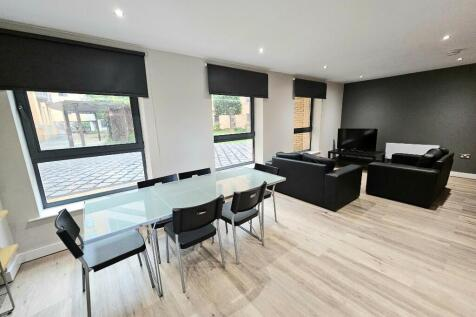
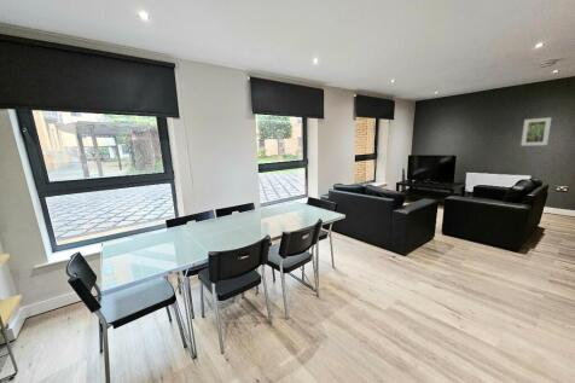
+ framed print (535, 132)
